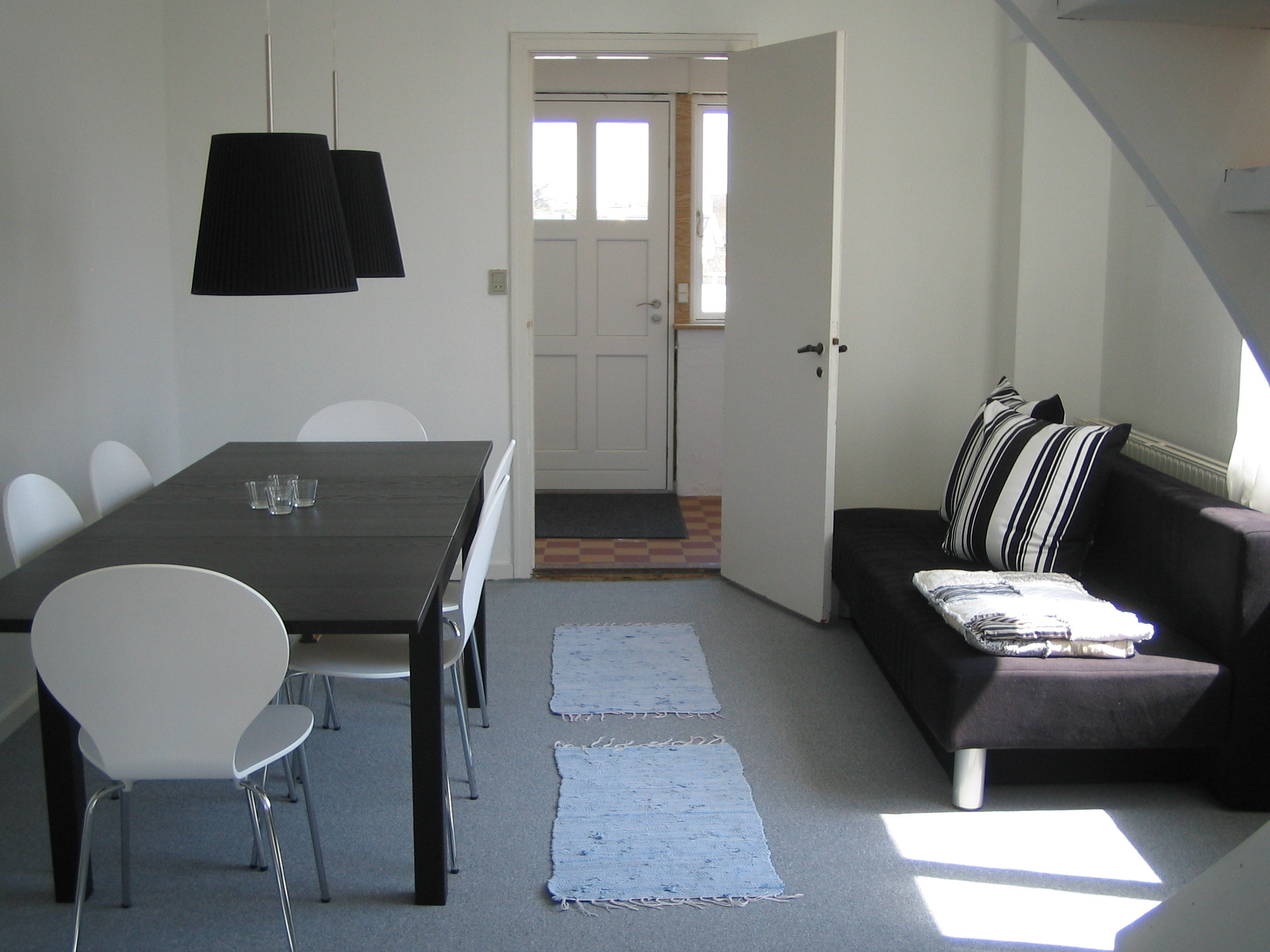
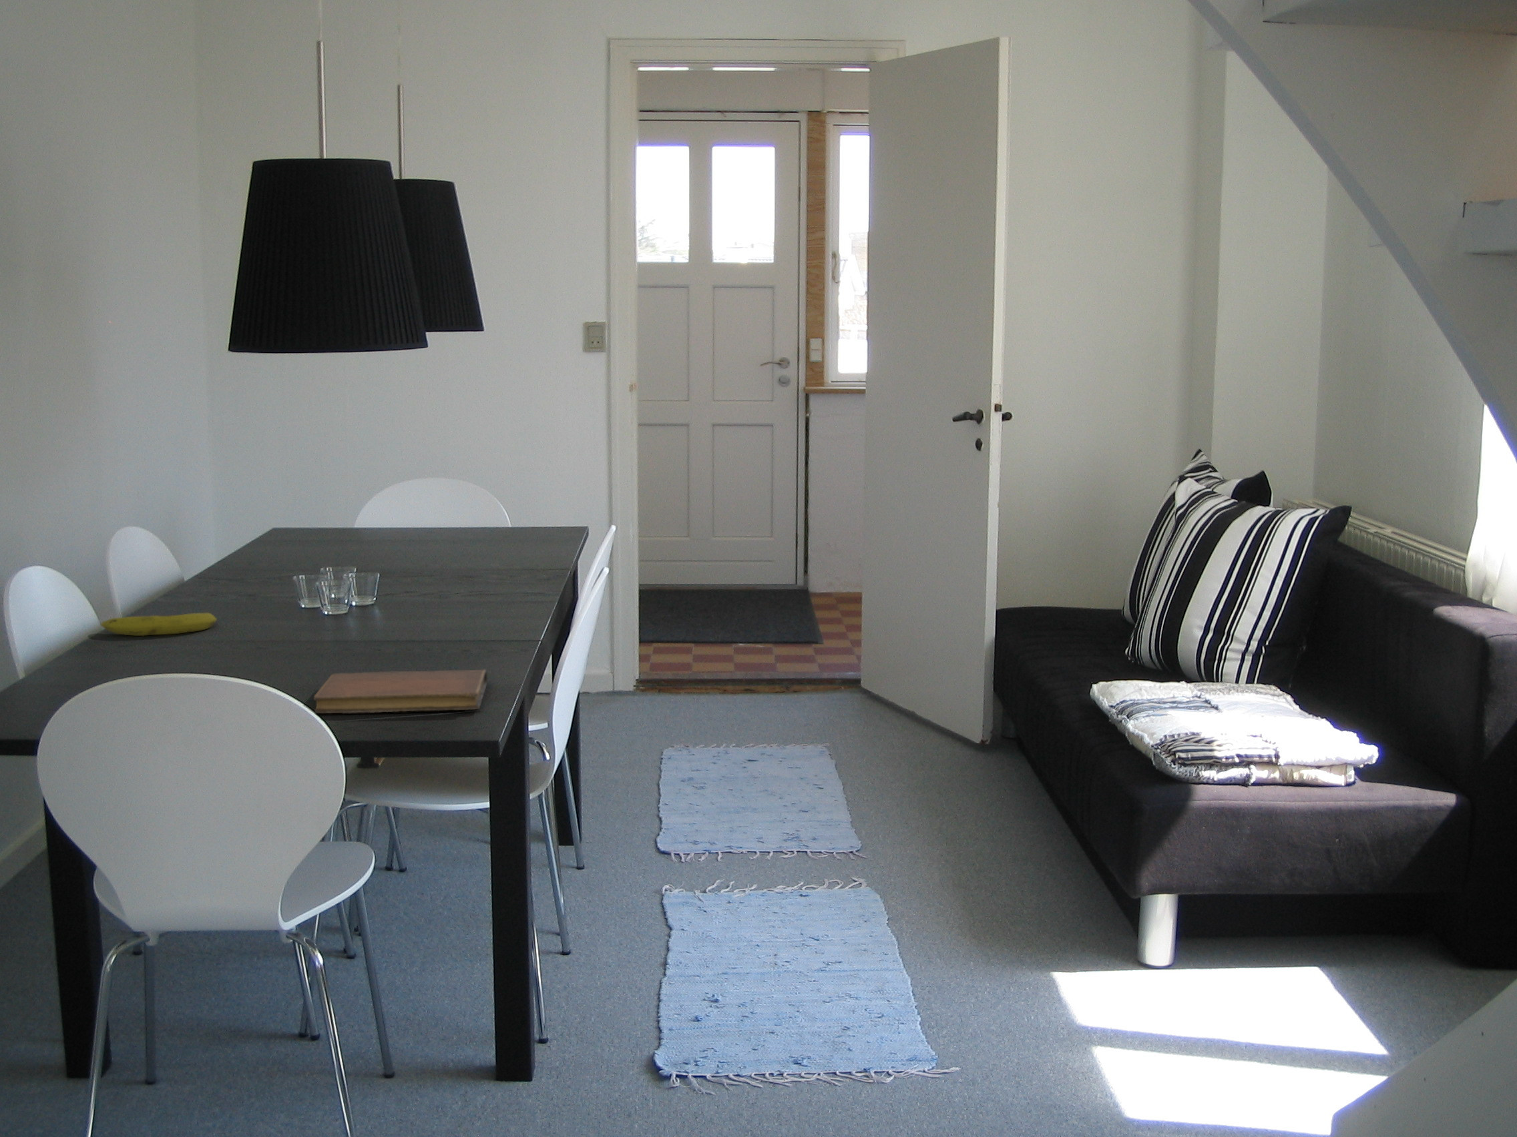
+ fruit (158, 622)
+ notebook (404, 690)
